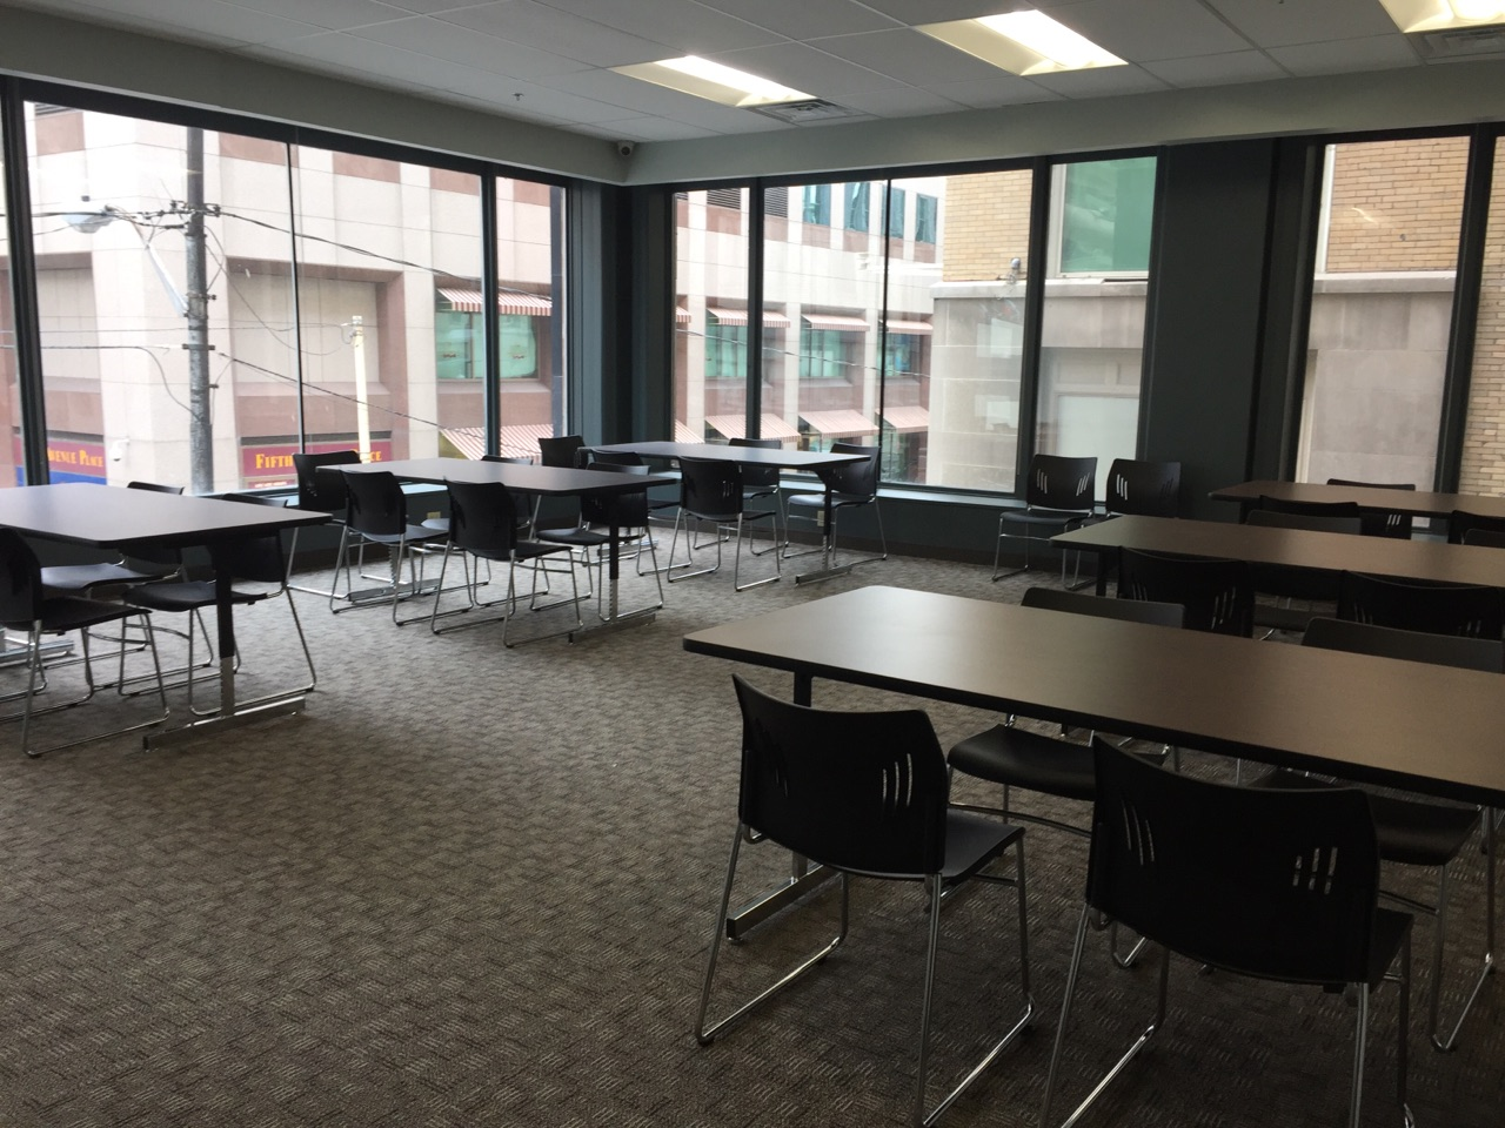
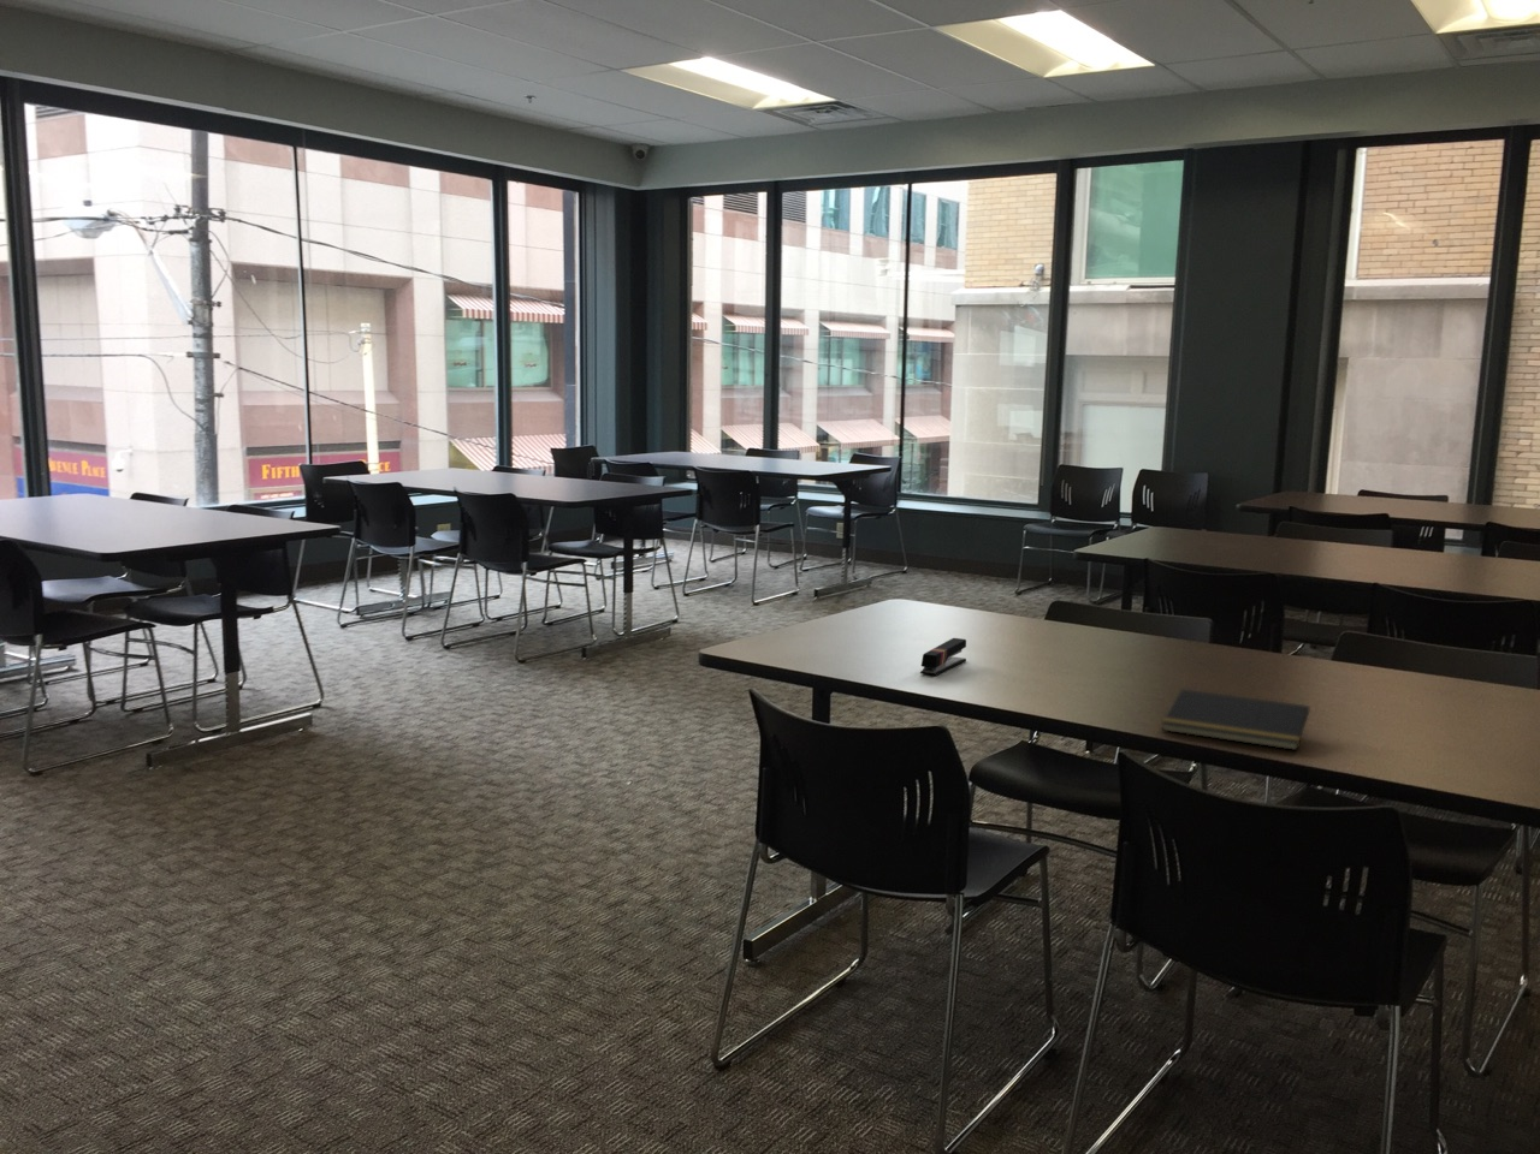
+ notepad (1236, 718)
+ stapler (943, 655)
